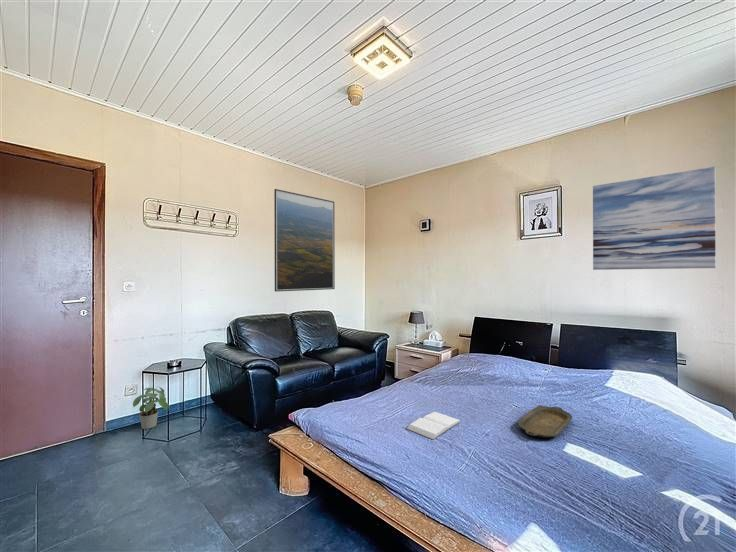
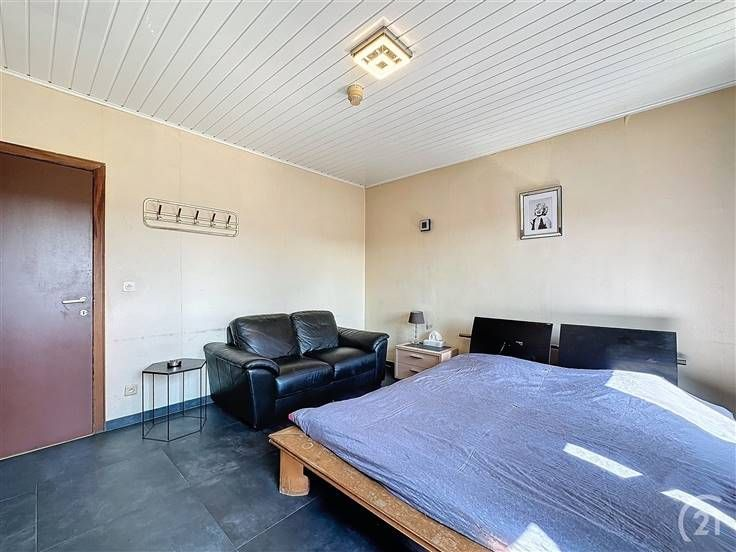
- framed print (306, 243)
- book (434, 423)
- wall art (648, 223)
- serving tray (545, 421)
- potted plant (151, 408)
